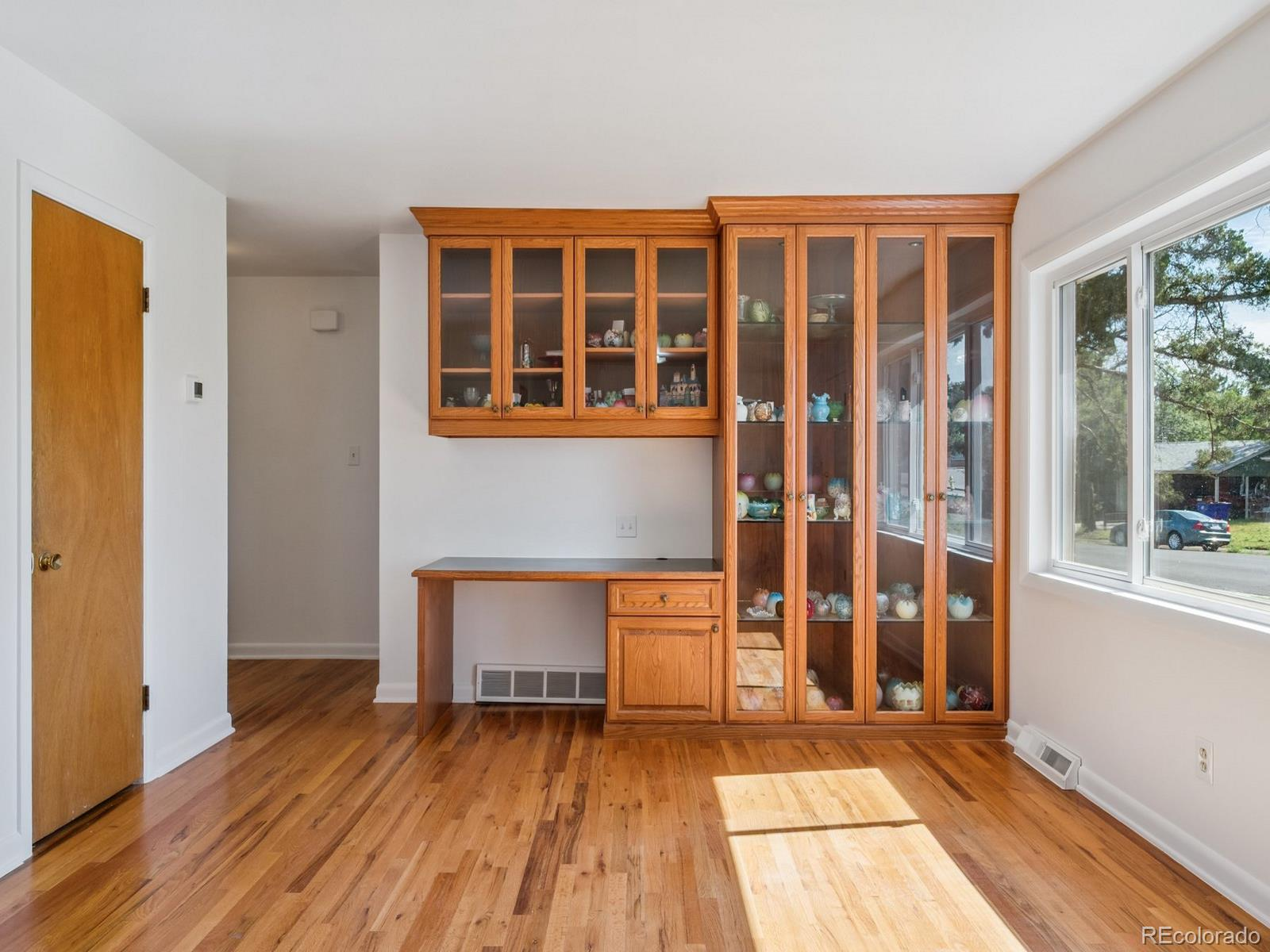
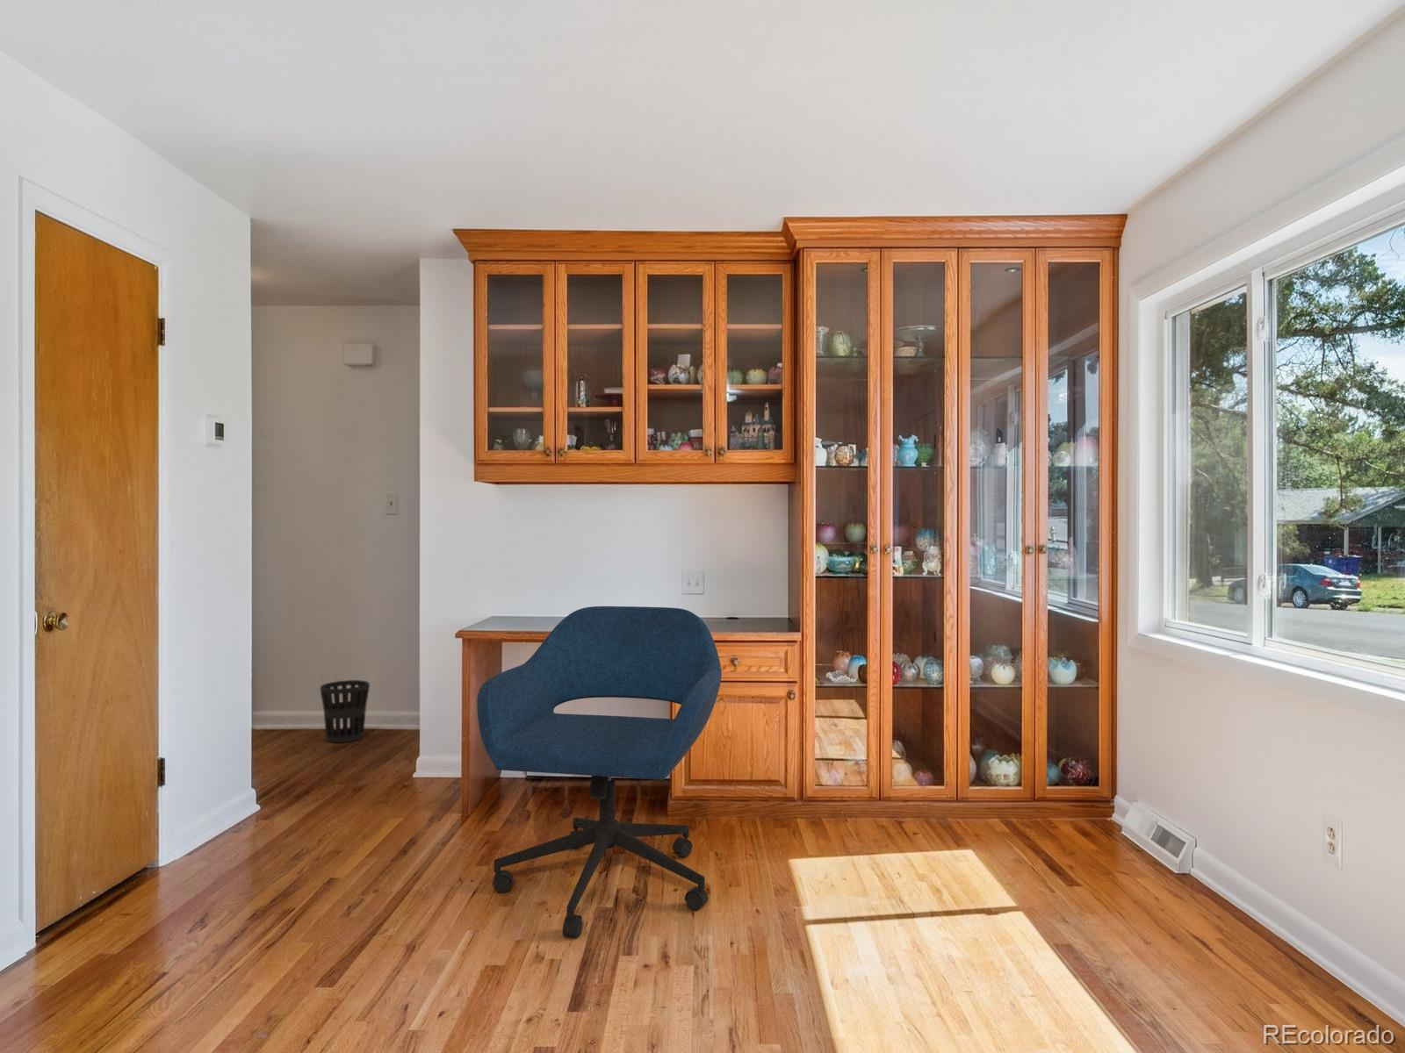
+ office chair (608, 750)
+ wastebasket (344, 711)
